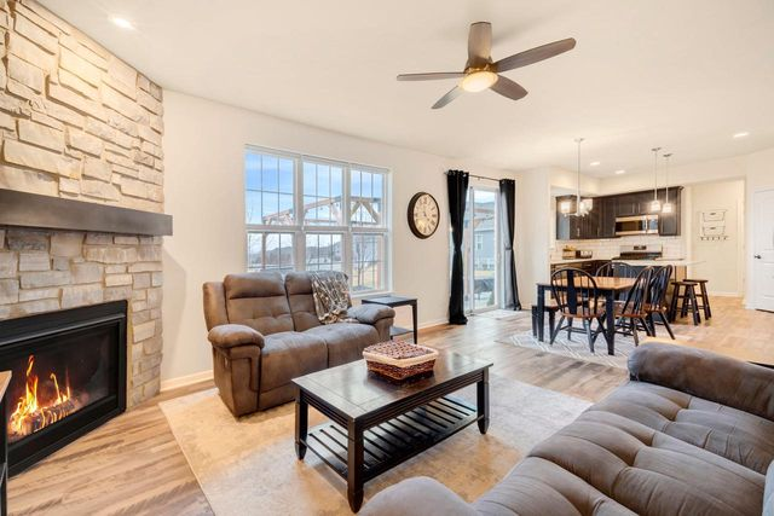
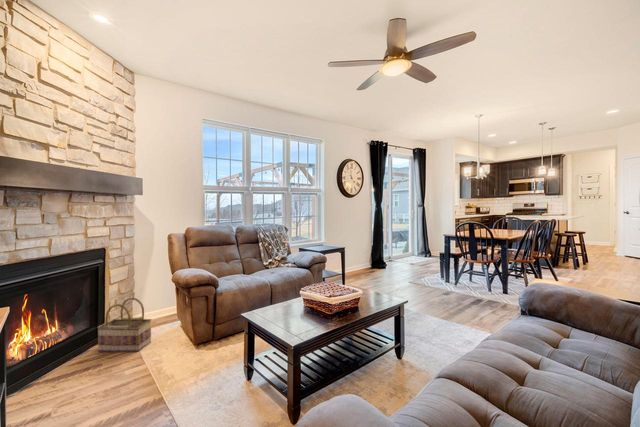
+ basket (125, 323)
